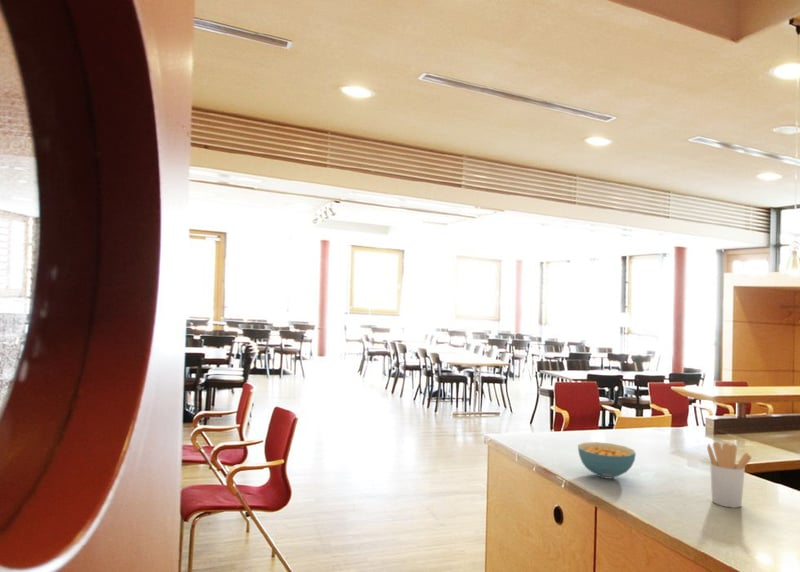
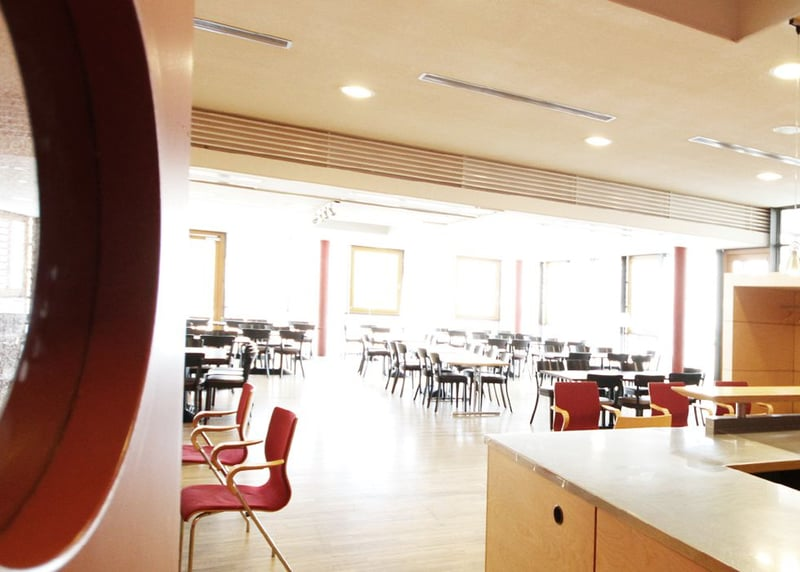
- utensil holder (726, 472)
- cereal bowl (605, 462)
